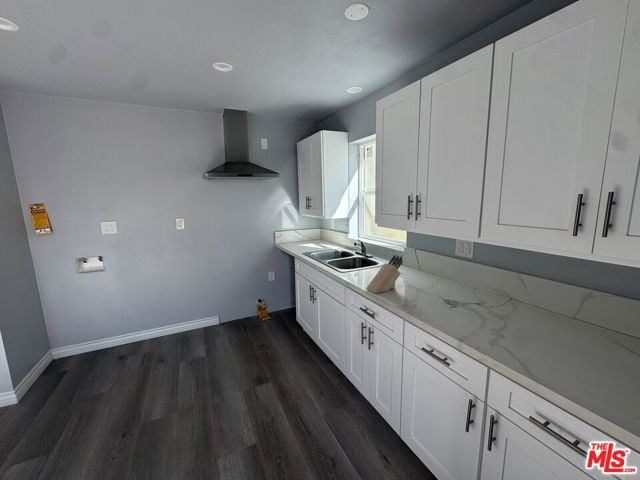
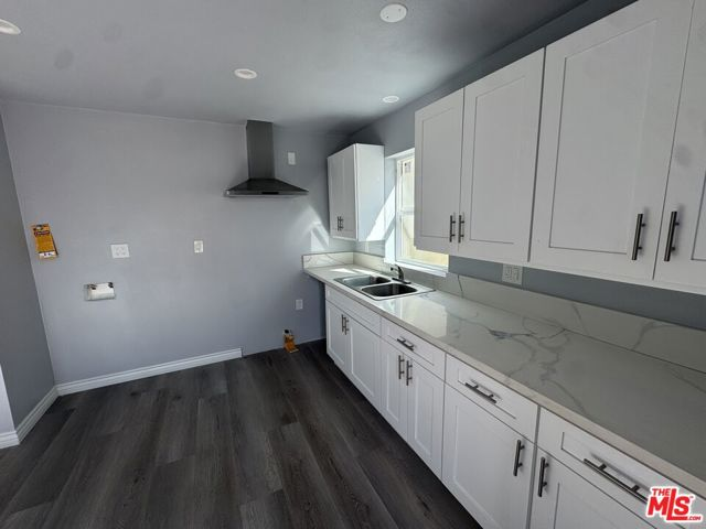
- knife block (385, 272)
